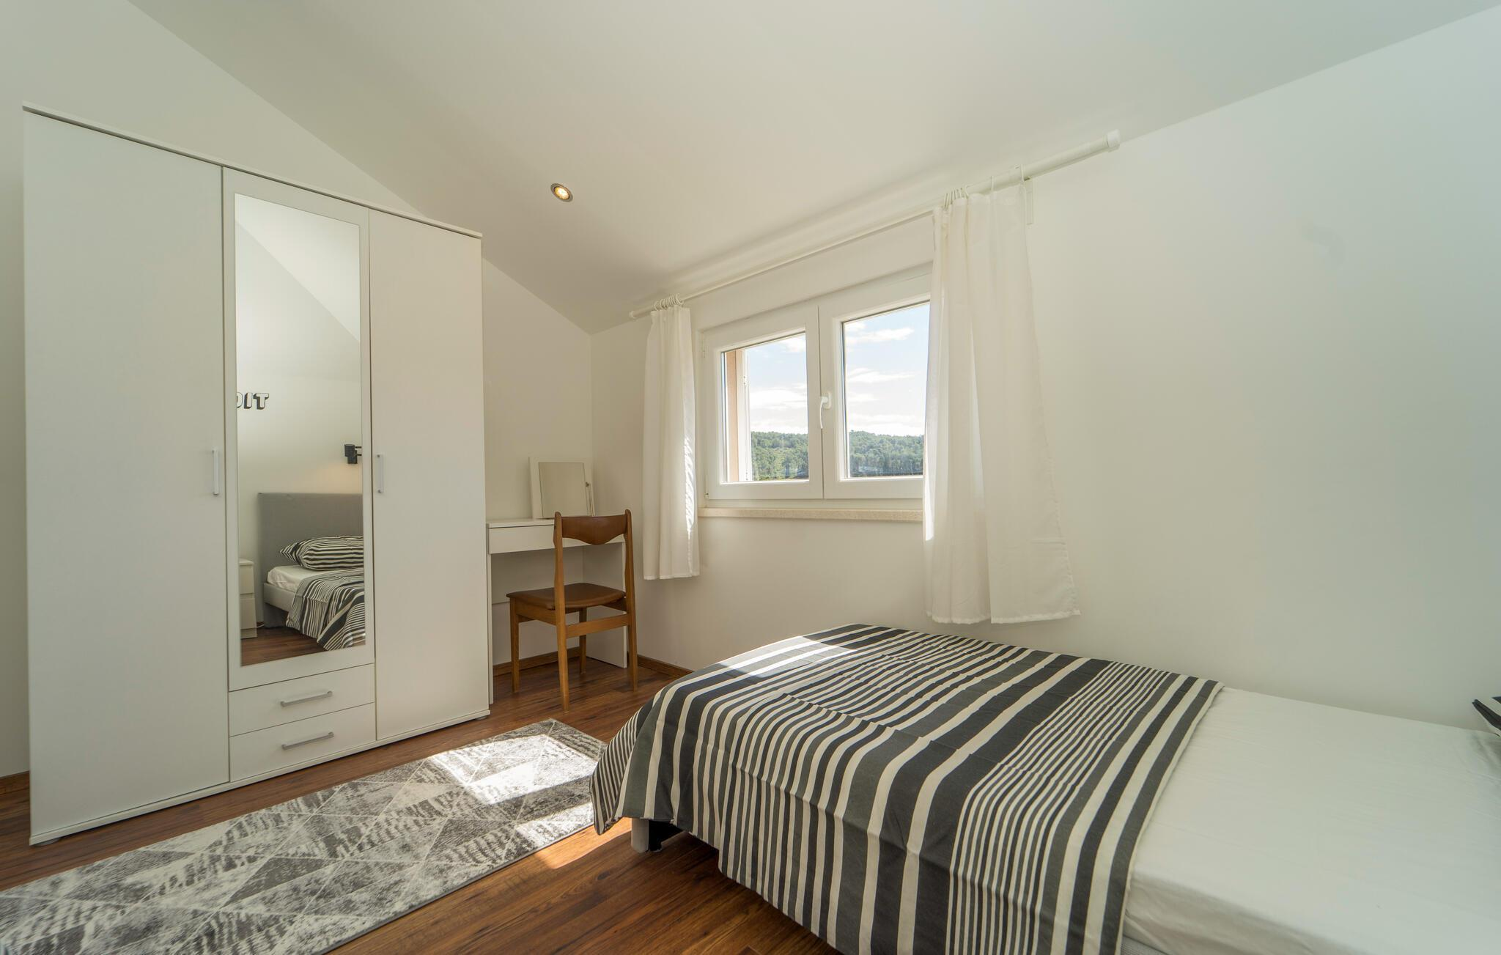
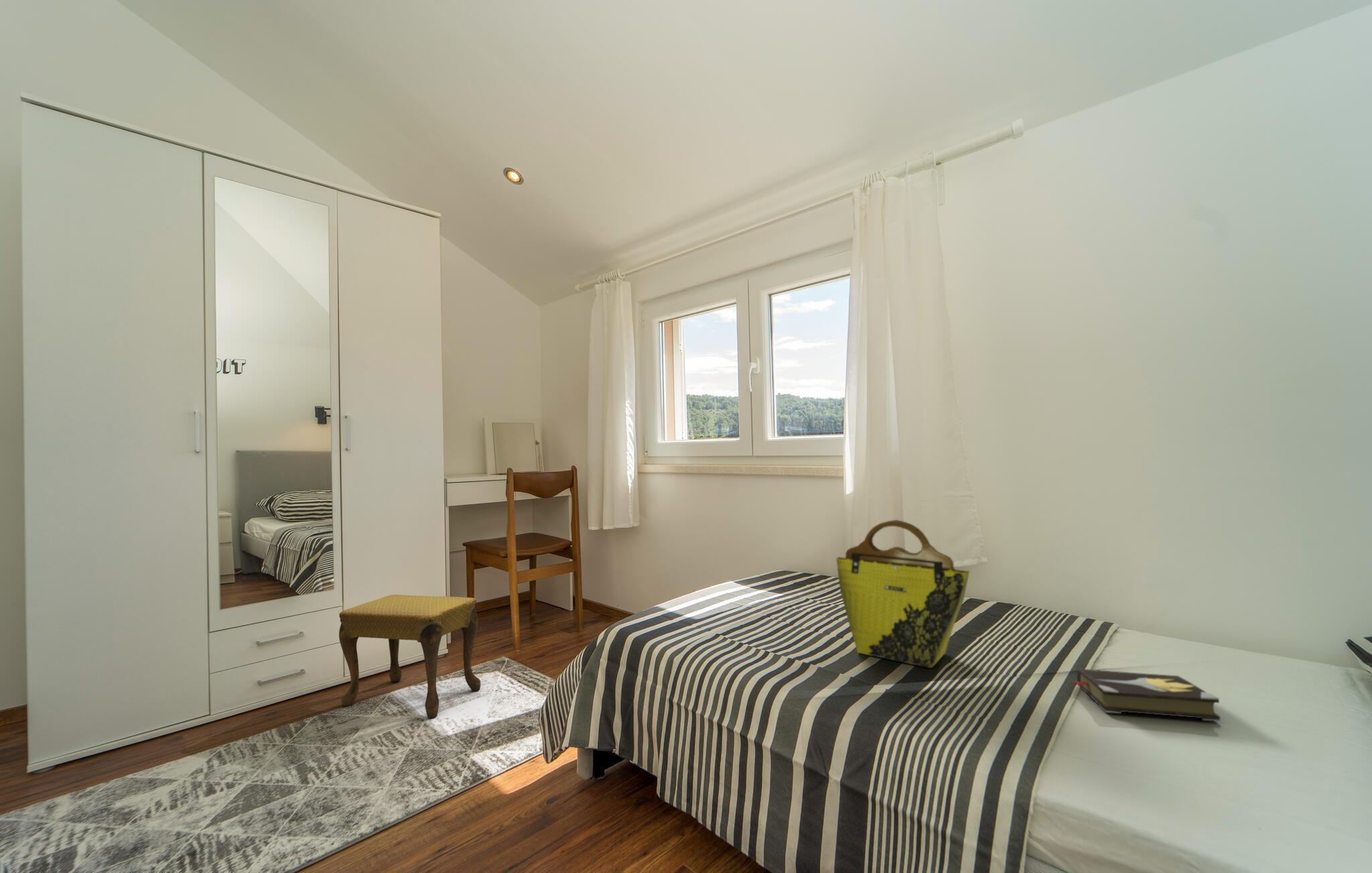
+ tote bag (898, 586)
+ hardback book (1143, 691)
+ footstool (412, 640)
